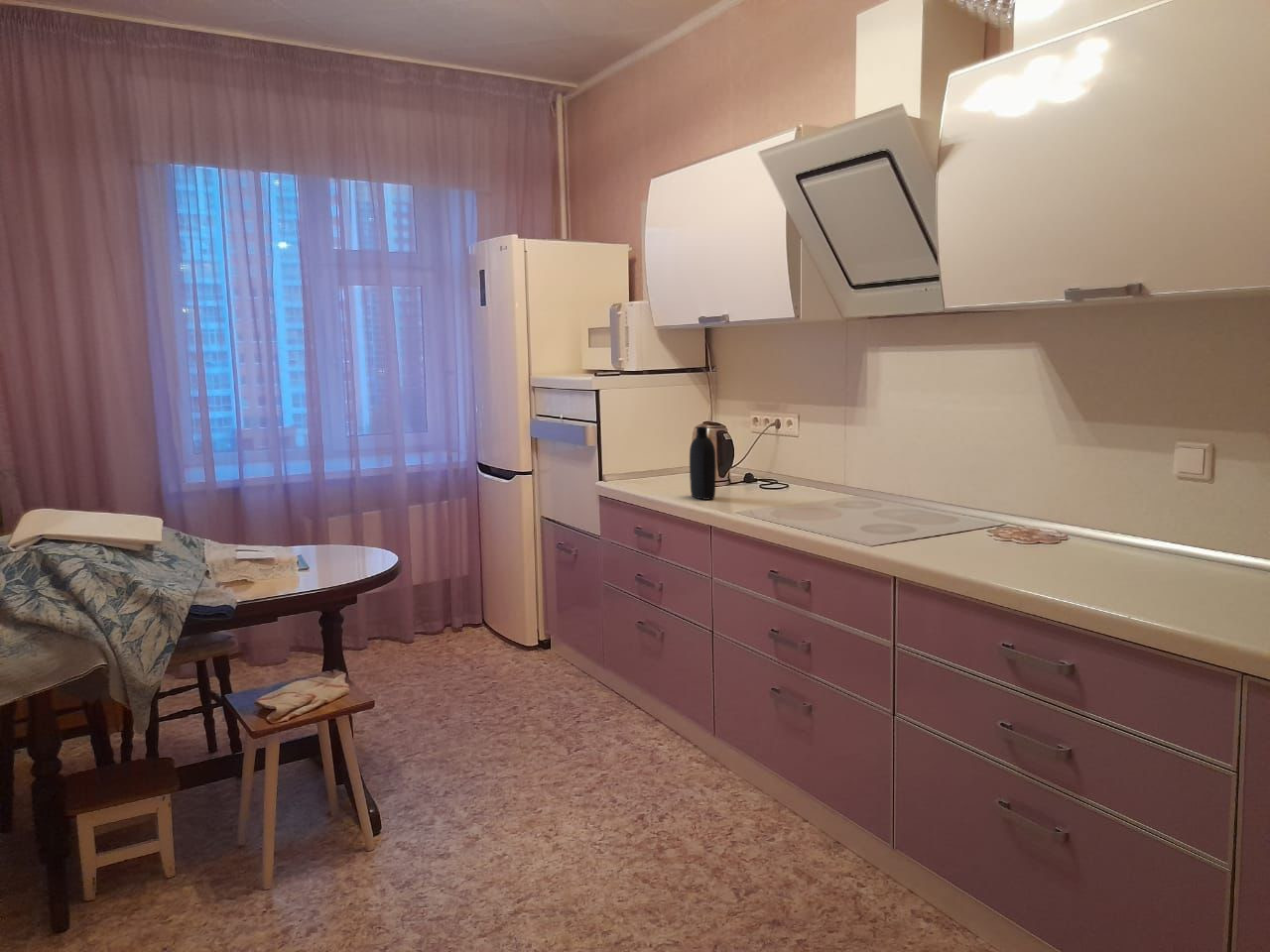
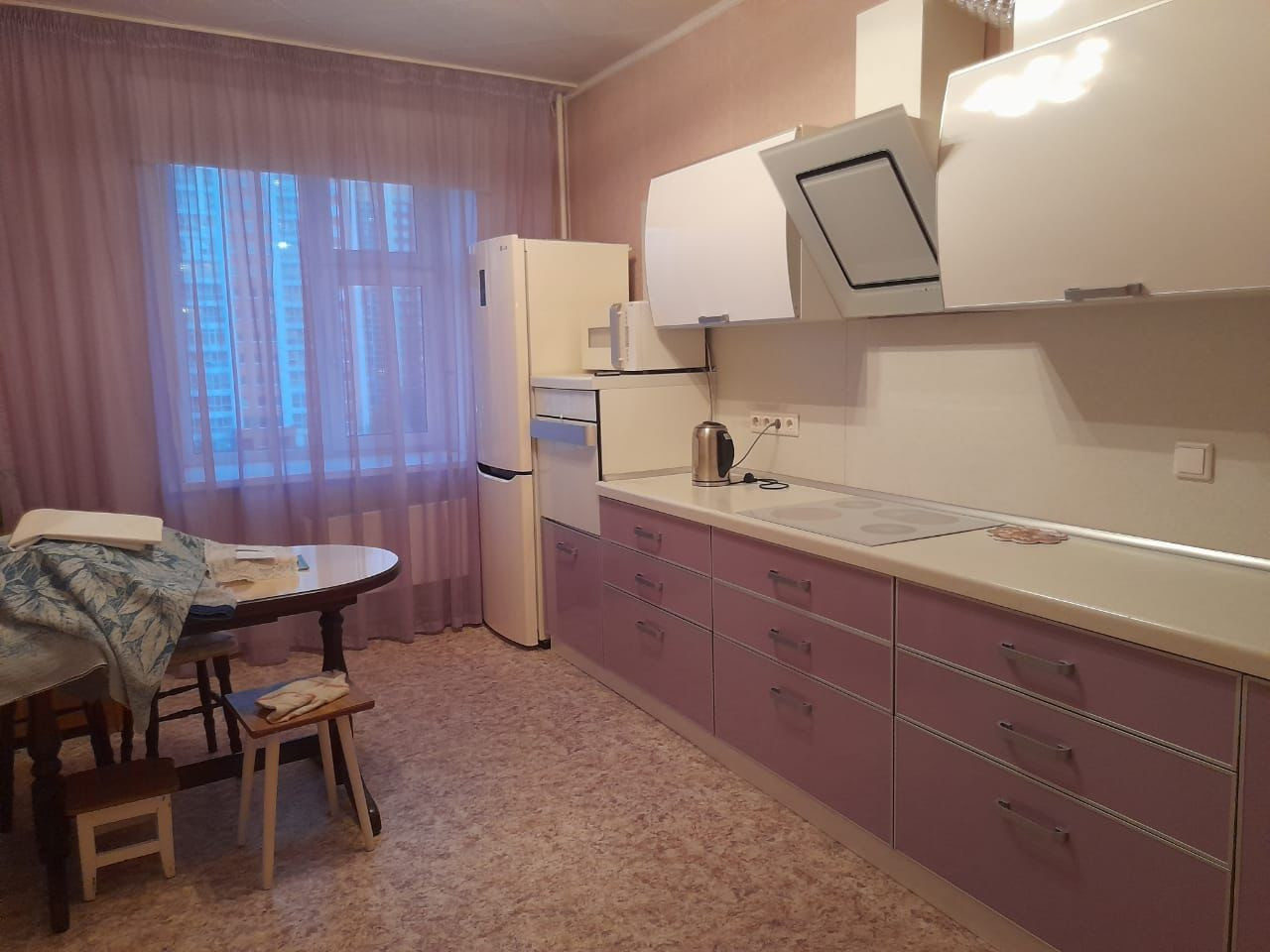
- bottle (702, 462)
